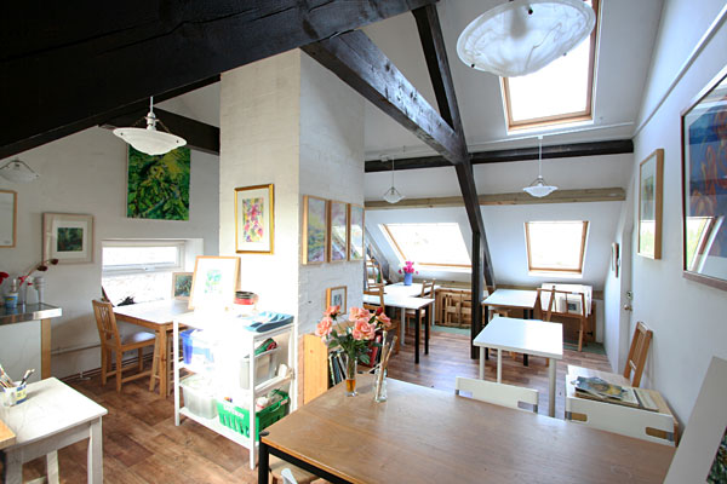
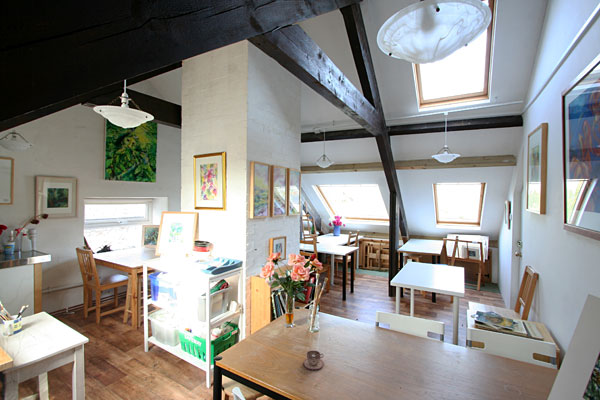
+ teacup (313, 359)
